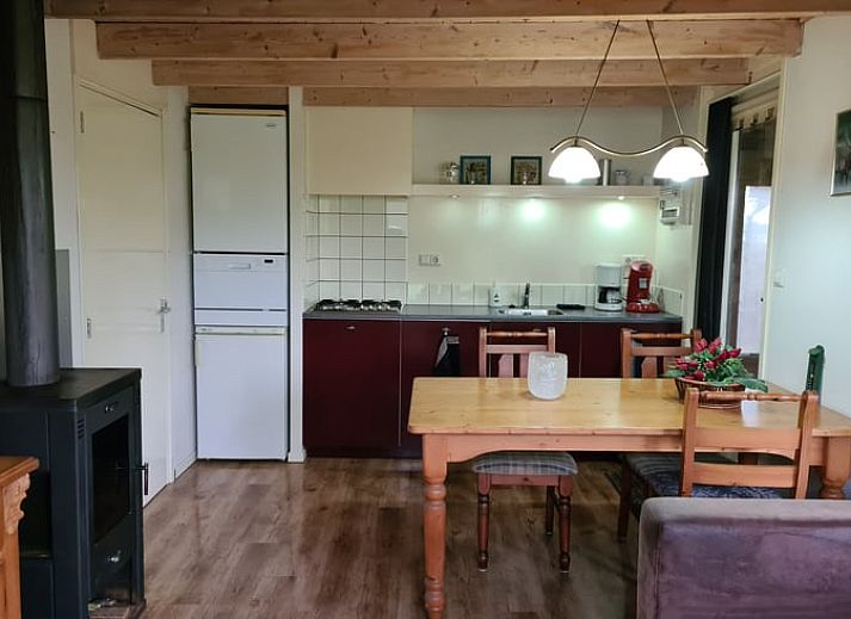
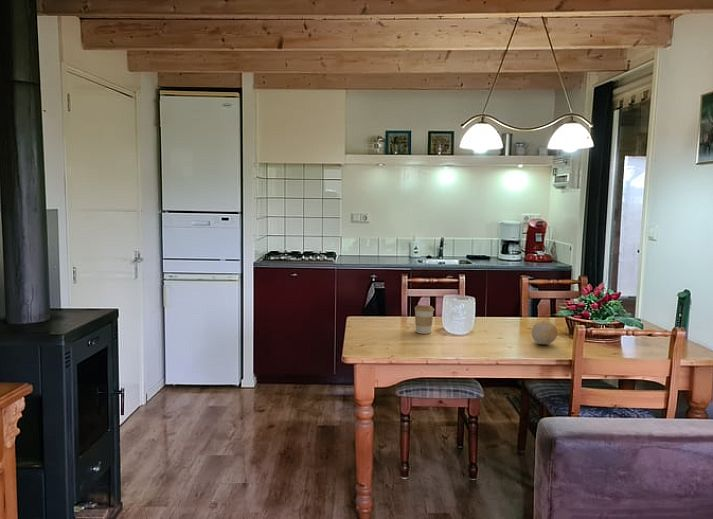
+ coffee cup (423, 318)
+ fruit (544, 333)
